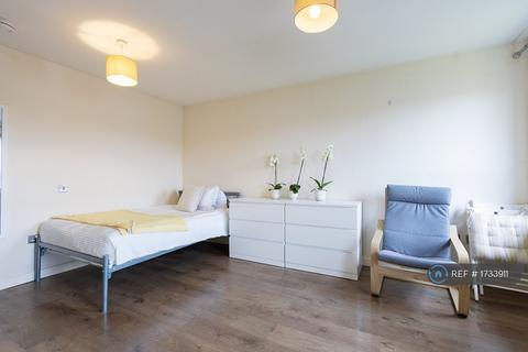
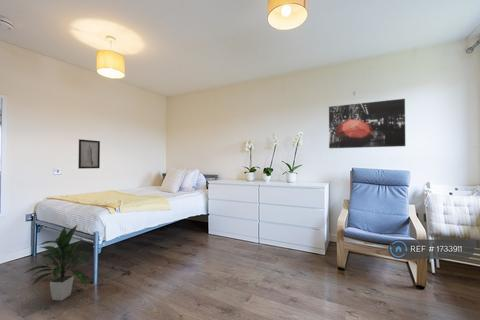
+ indoor plant (63, 263)
+ wall art (364, 125)
+ wall art (89, 154)
